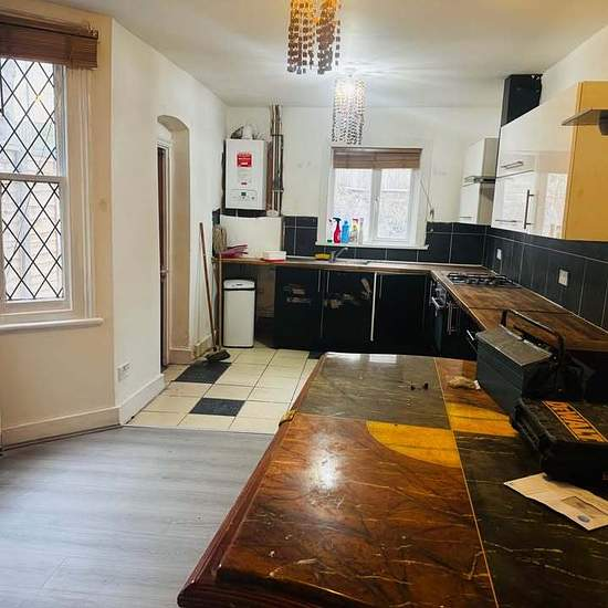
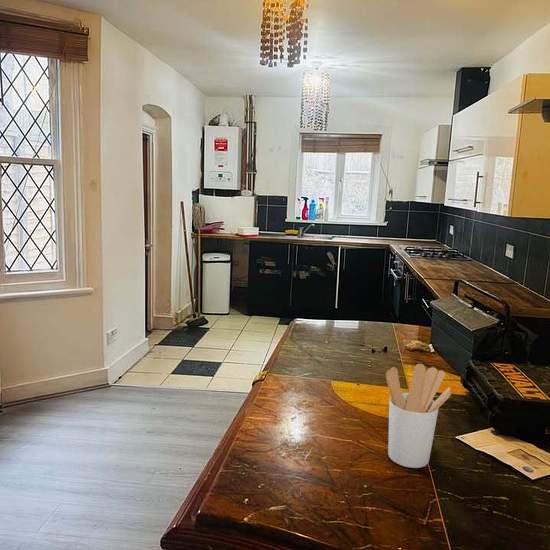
+ utensil holder (416, 412)
